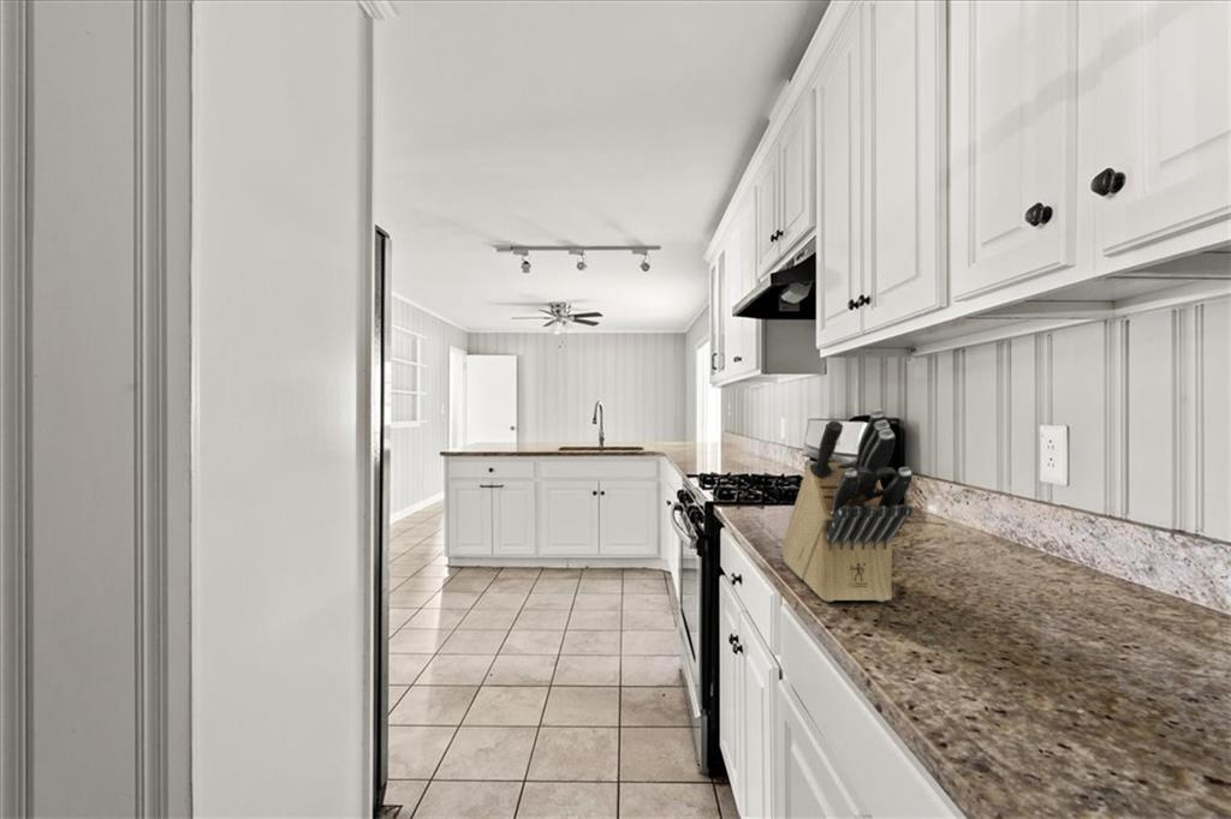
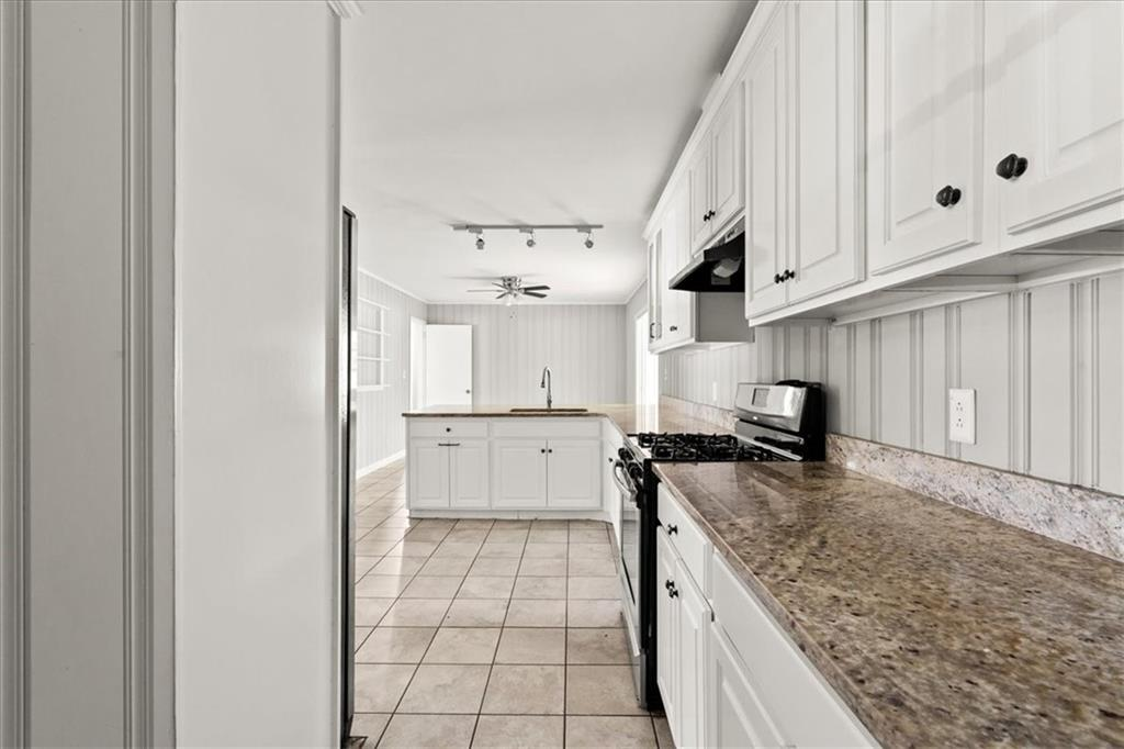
- knife block (838, 498)
